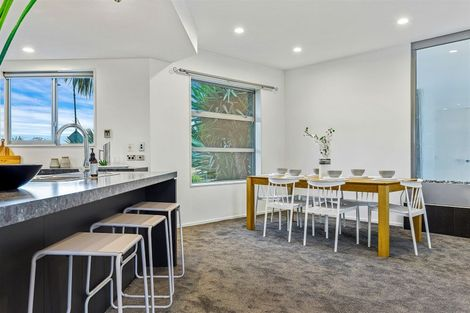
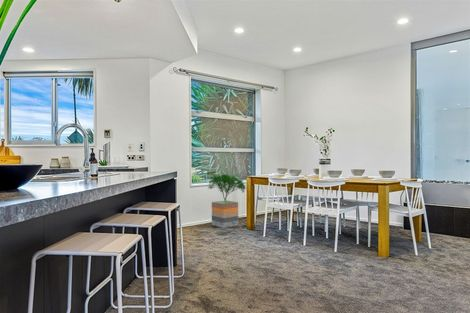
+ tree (225, 198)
